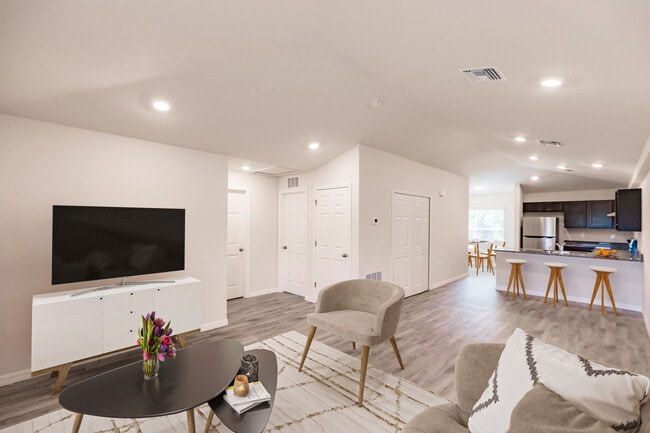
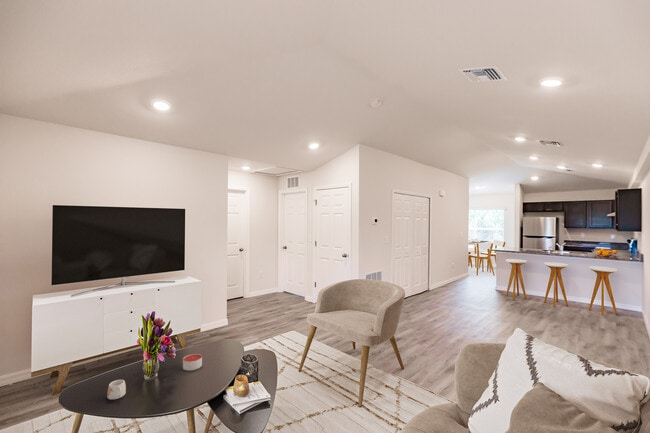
+ candle (192, 361)
+ mug (117, 390)
